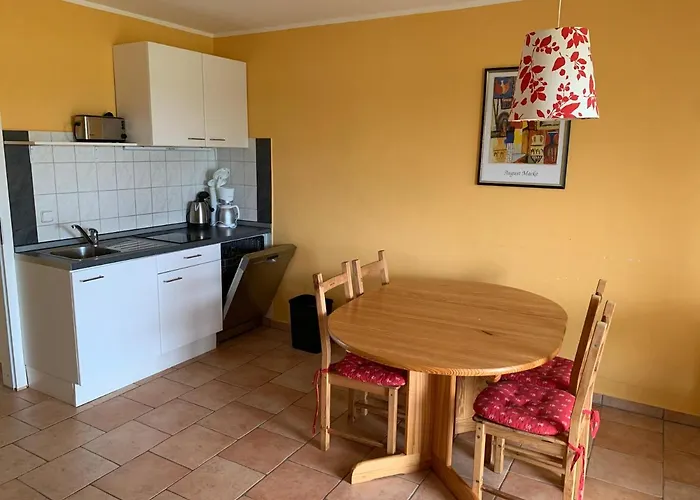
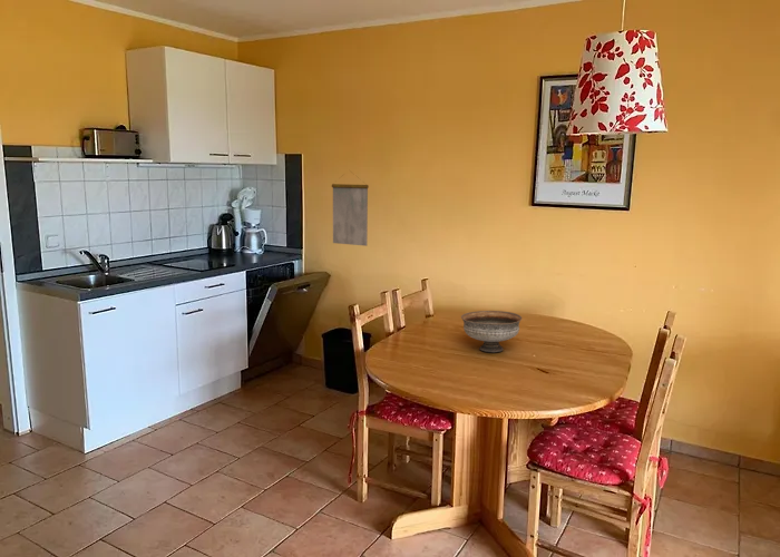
+ calendar (349, 207)
+ bowl (490, 332)
